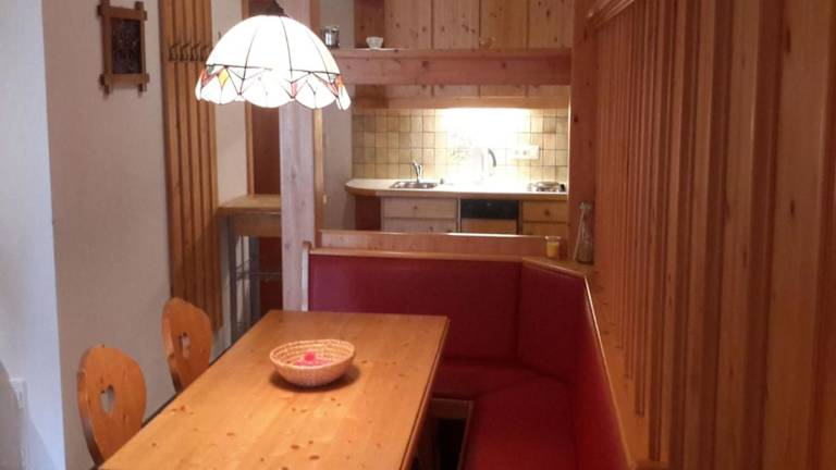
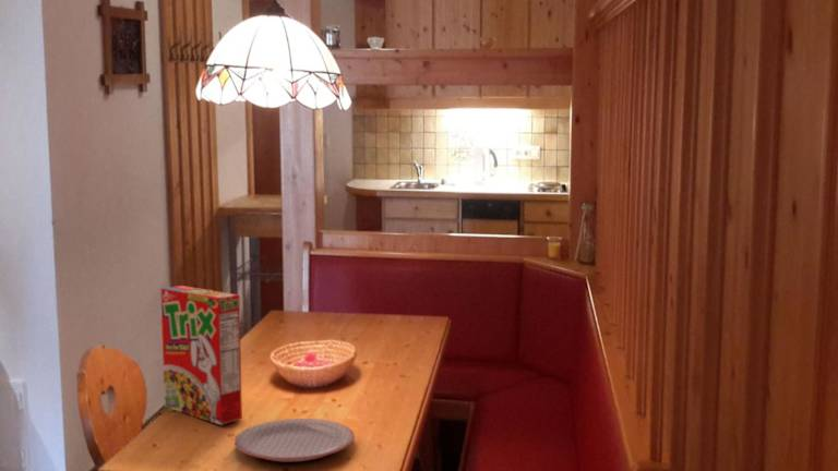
+ cereal box (201, 352)
+ plate (295, 442)
